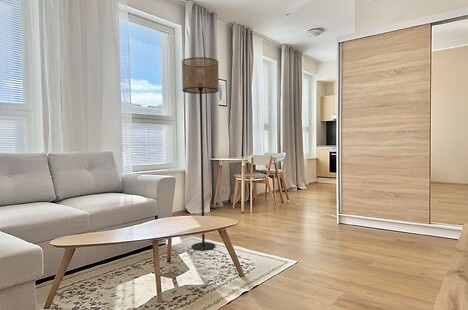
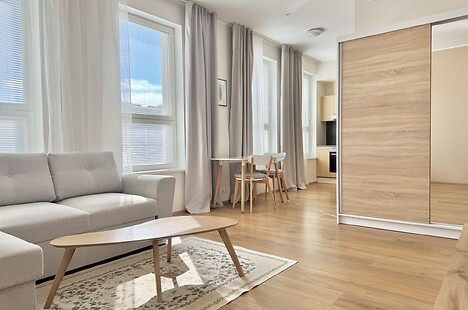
- floor lamp (201, 155)
